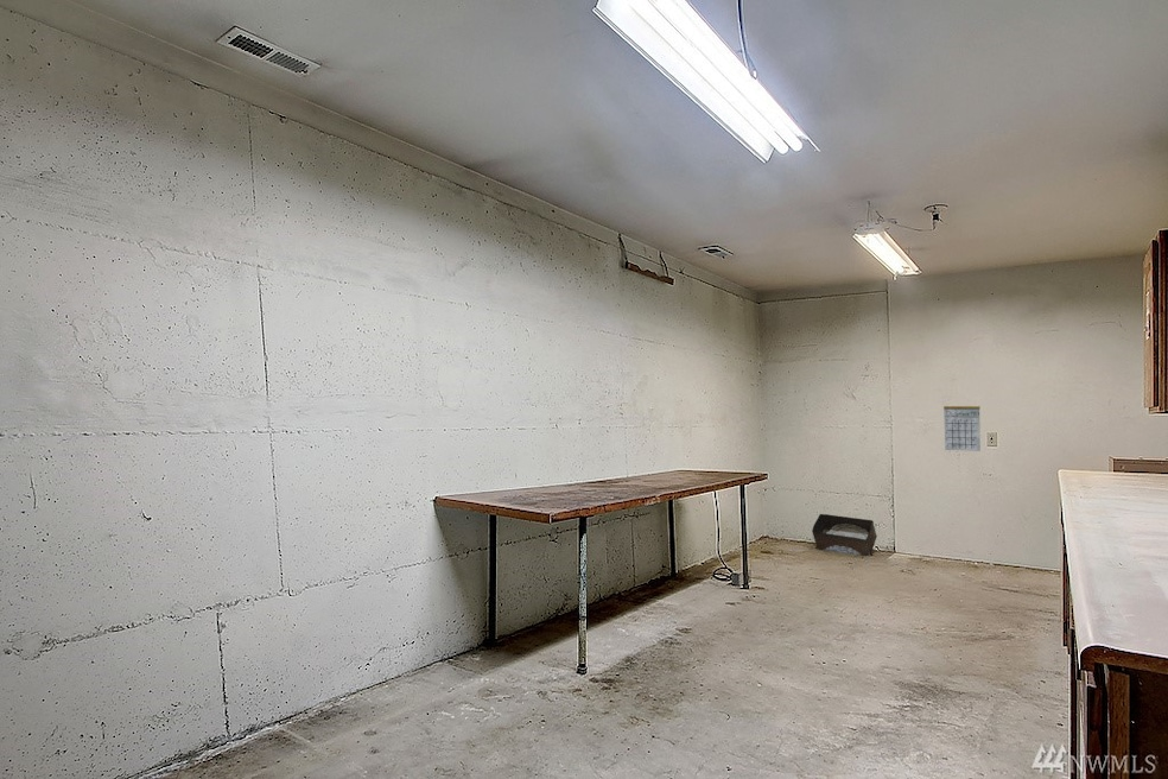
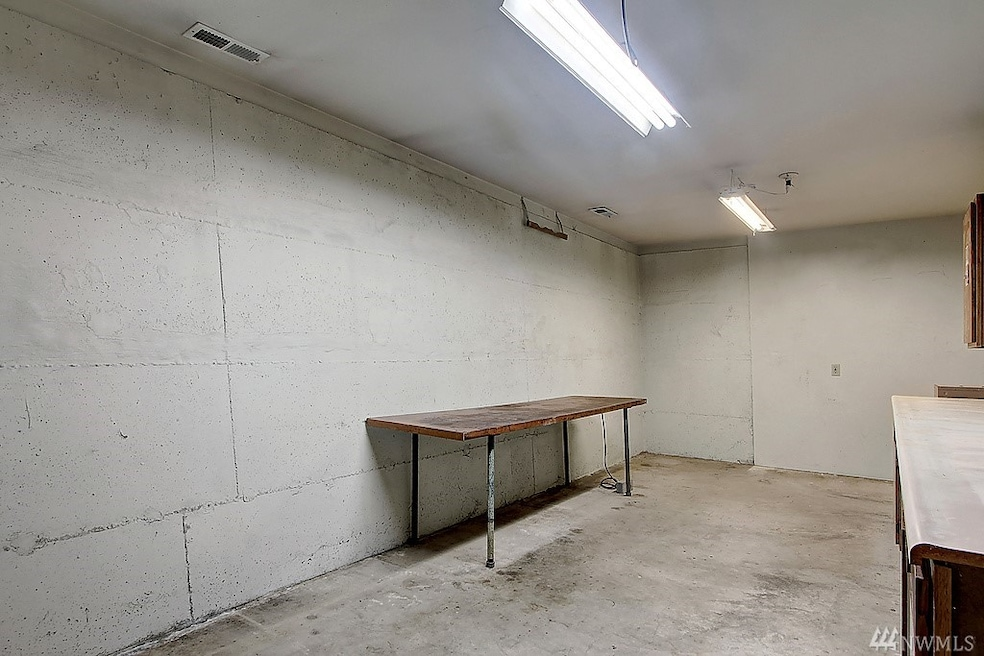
- calendar (961, 423)
- storage bin (844, 534)
